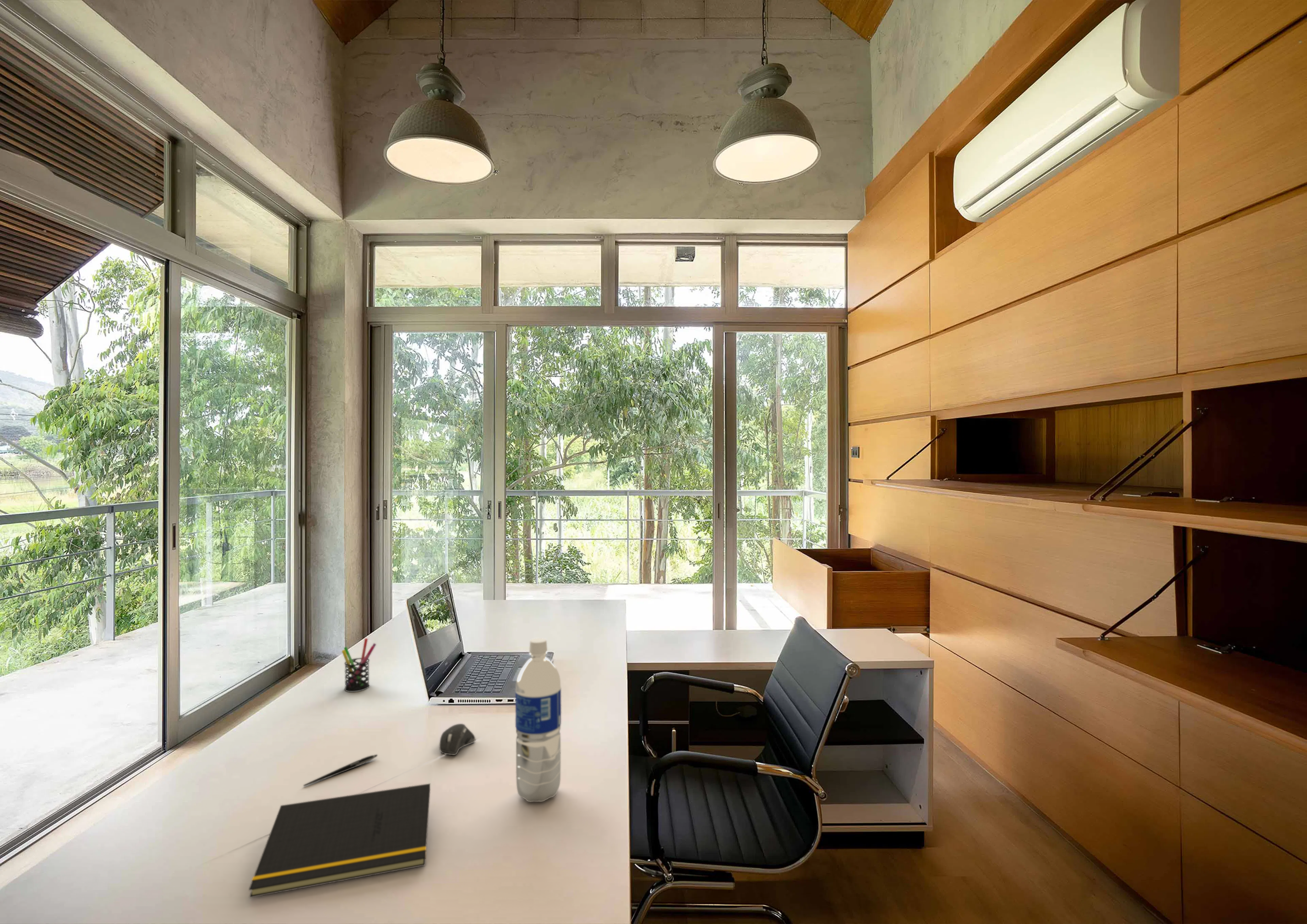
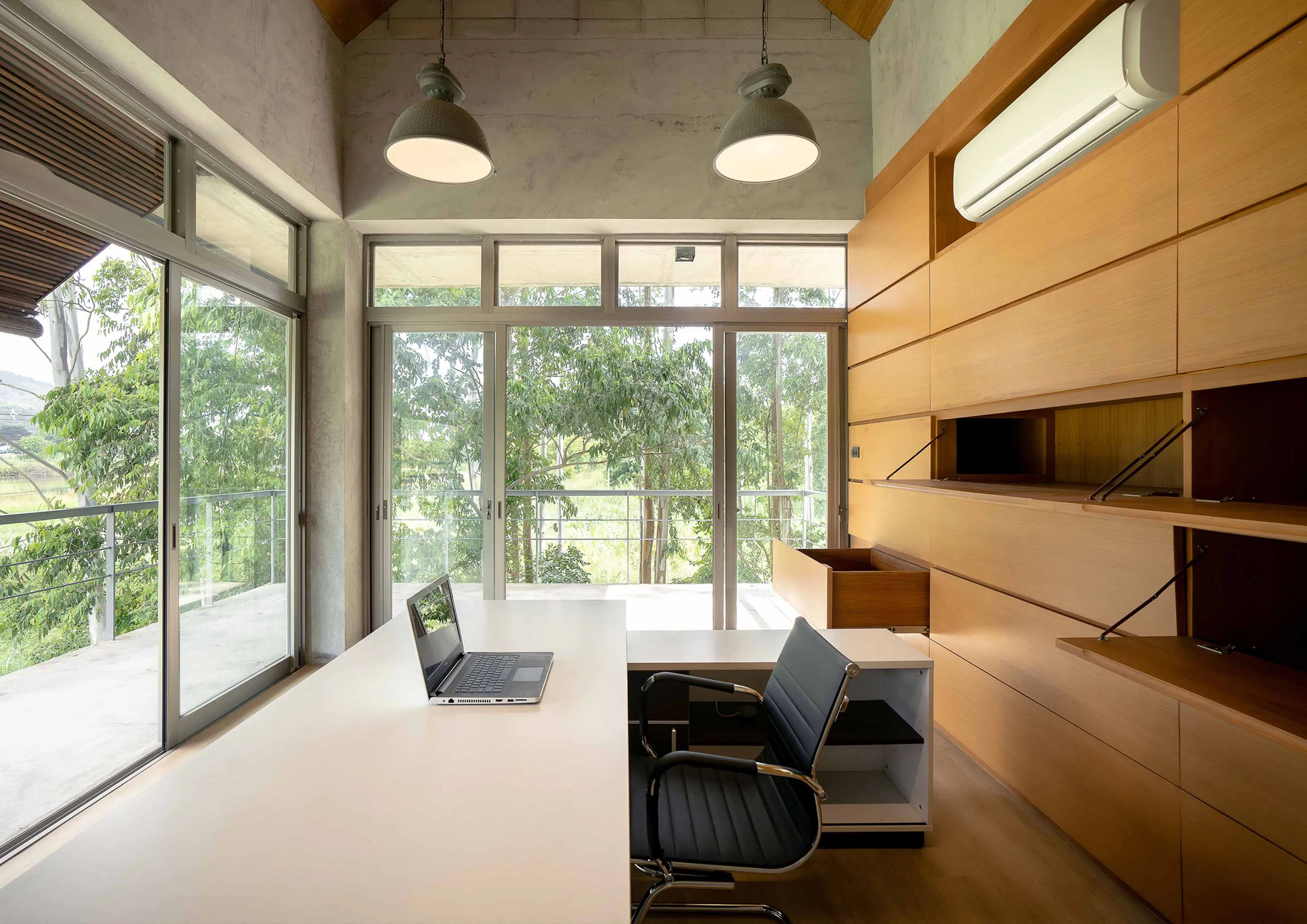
- pen holder (356, 664)
- computer mouse (458, 736)
- pen (342, 769)
- notepad (350, 834)
- water bottle (538, 717)
